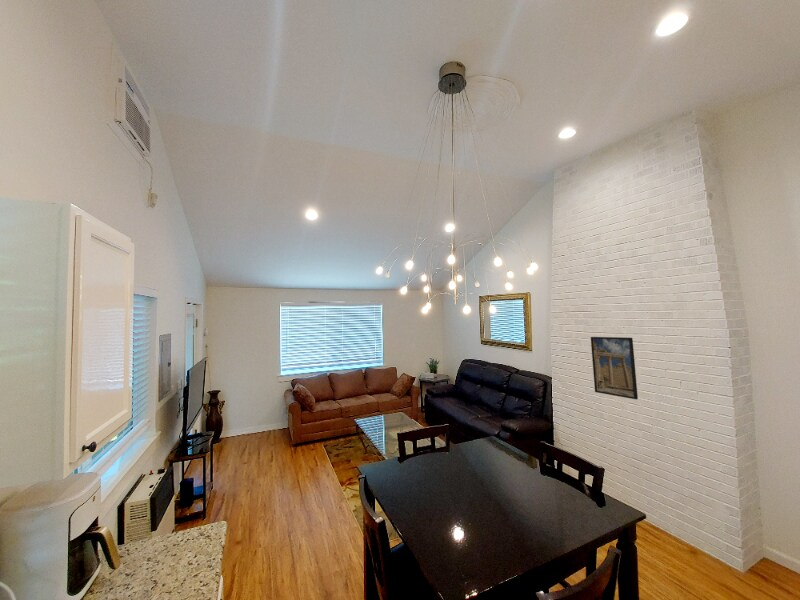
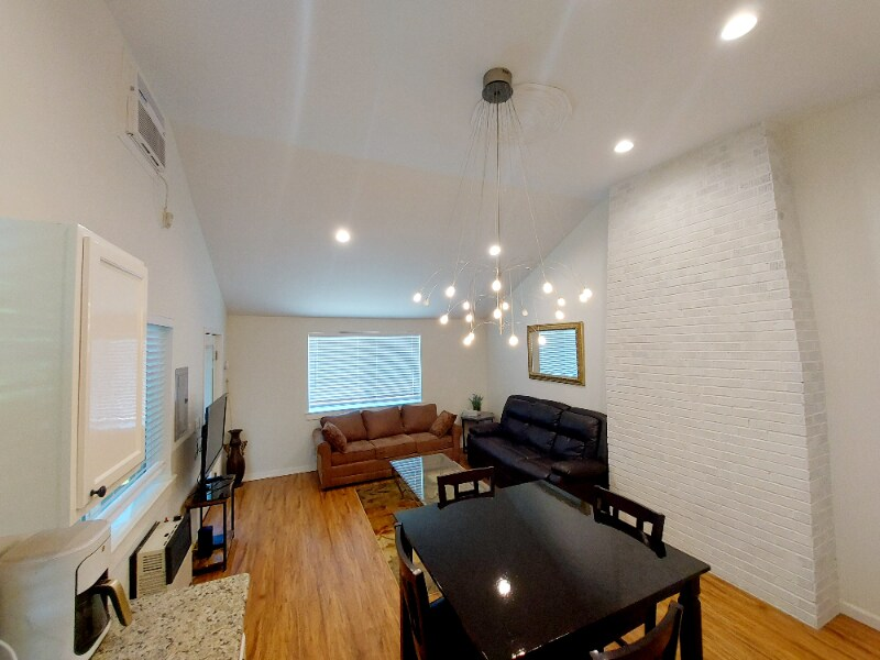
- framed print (612, 366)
